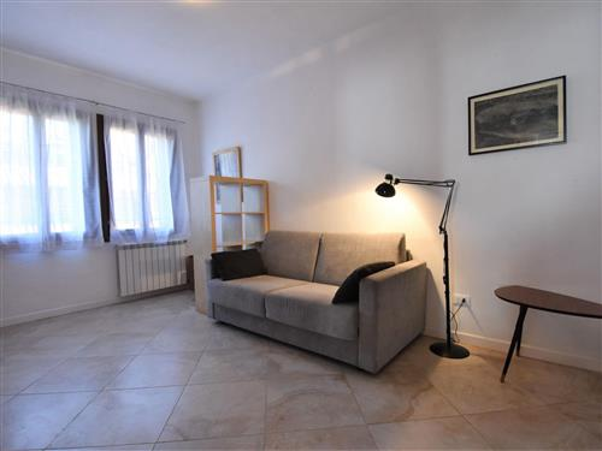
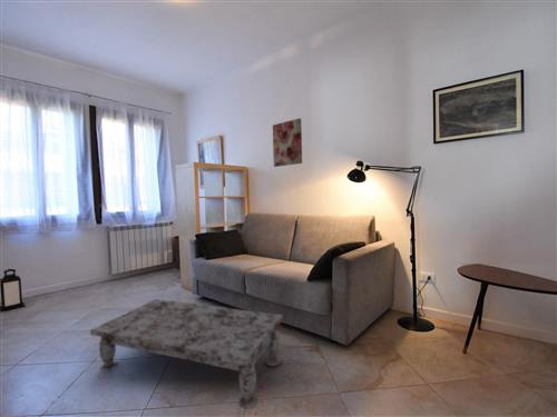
+ lantern (10, 287)
+ coffee table (189, 342)
+ wall art (286, 143)
